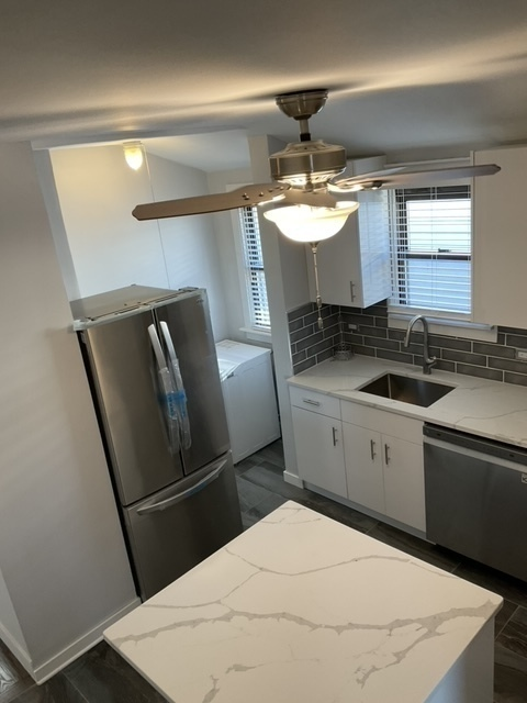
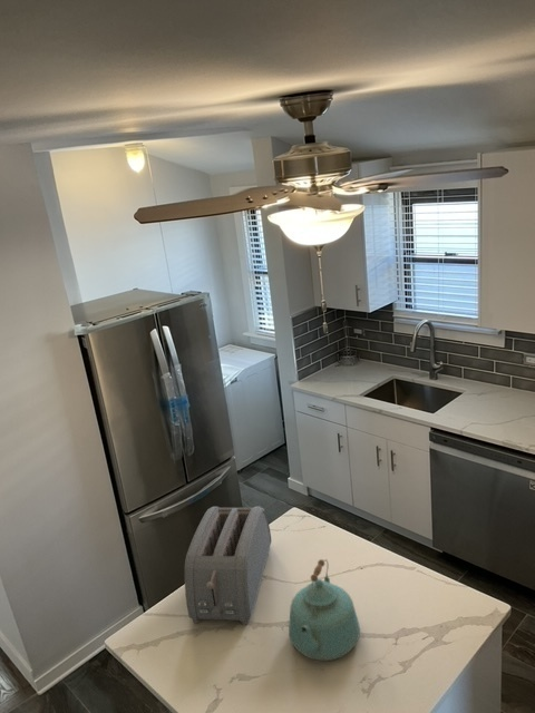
+ toaster (228, 556)
+ kettle (319, 607)
